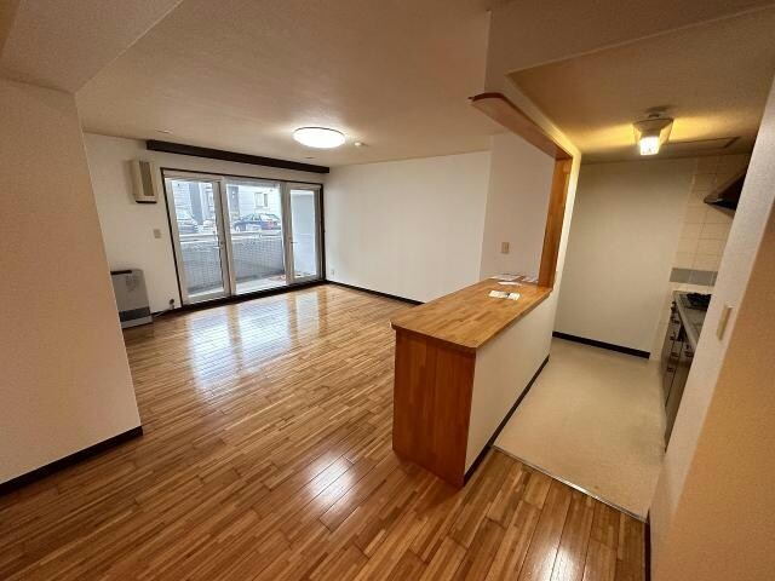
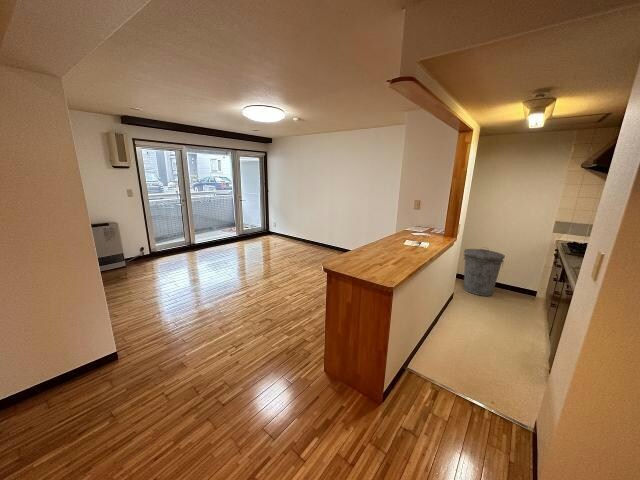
+ trash can (481, 269)
